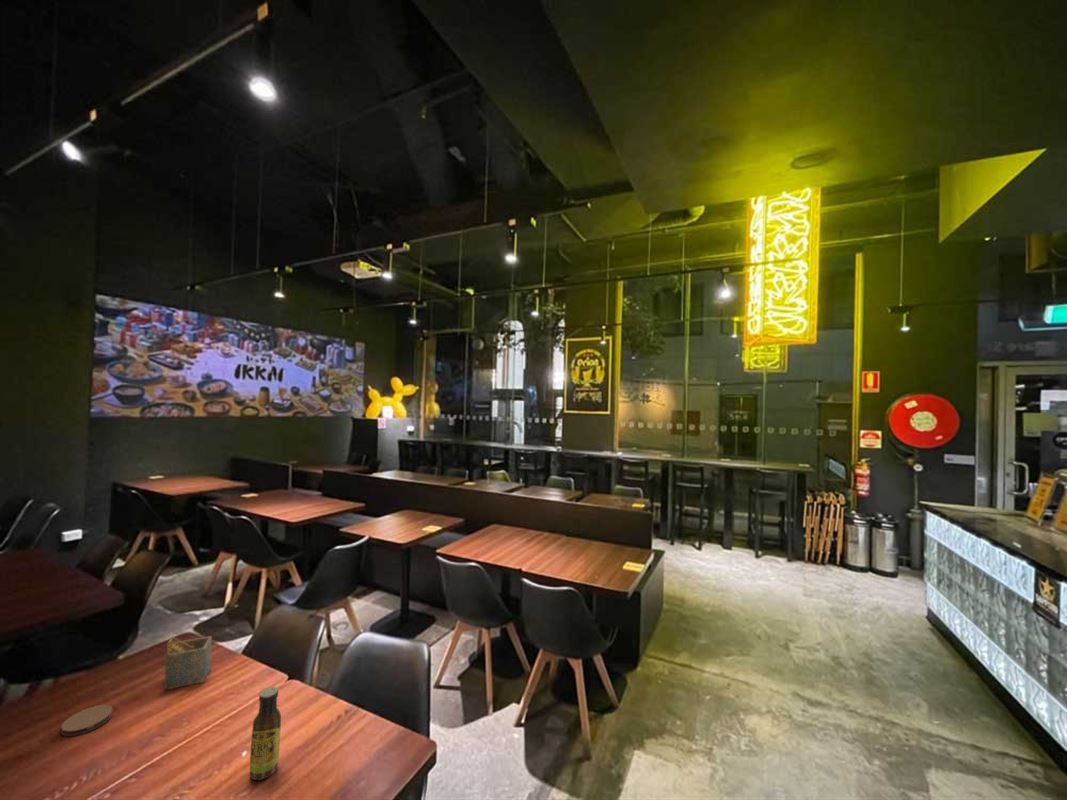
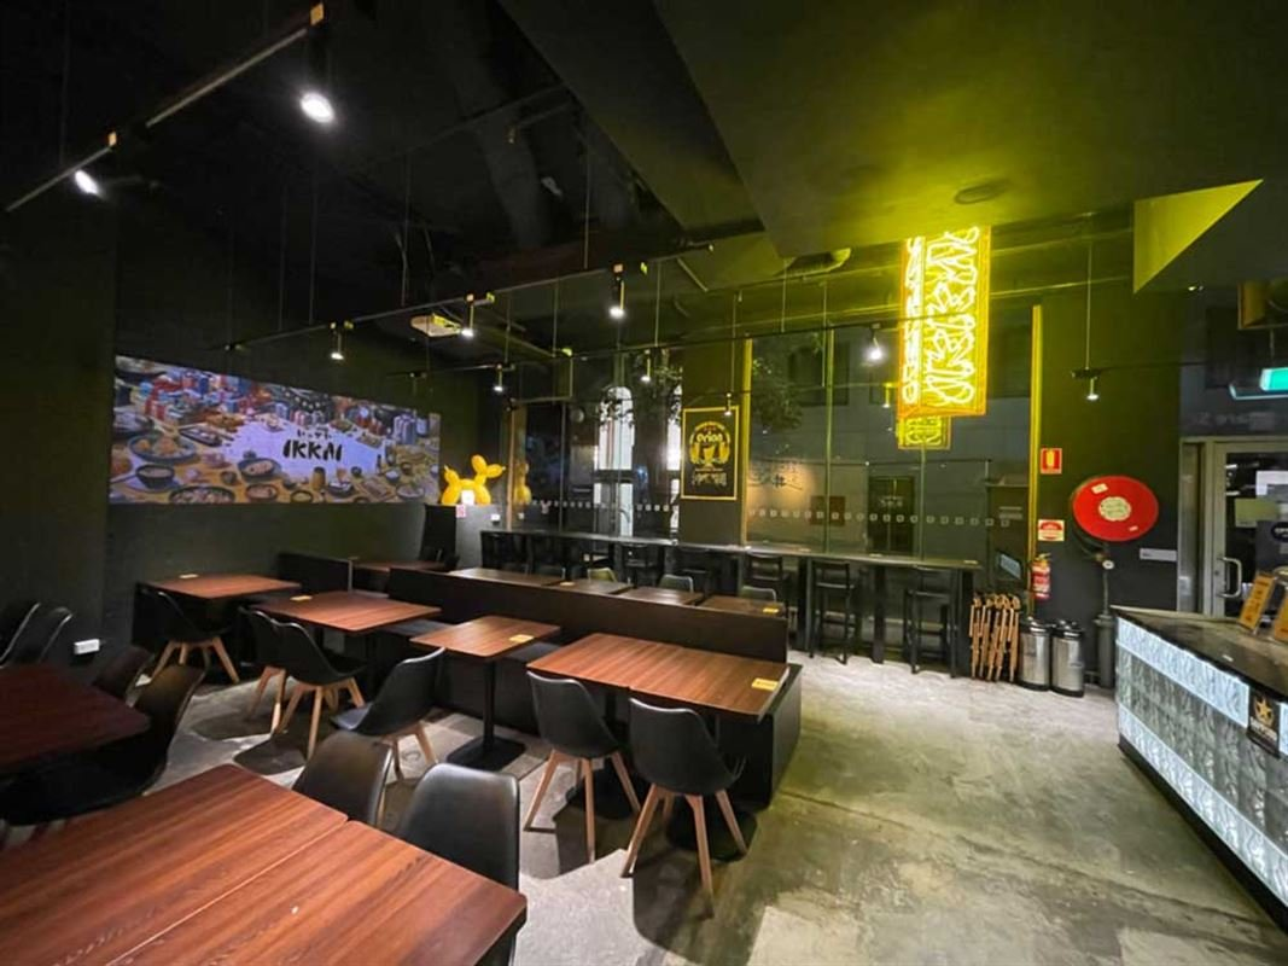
- coaster (87, 719)
- napkin holder (188, 656)
- sauce bottle (265, 731)
